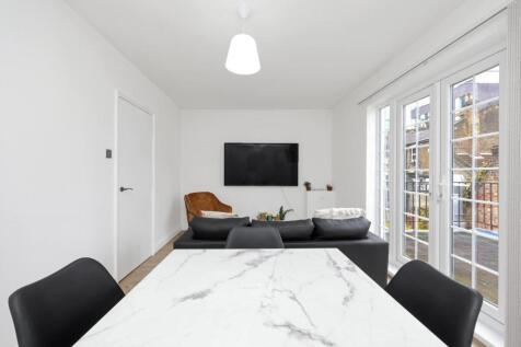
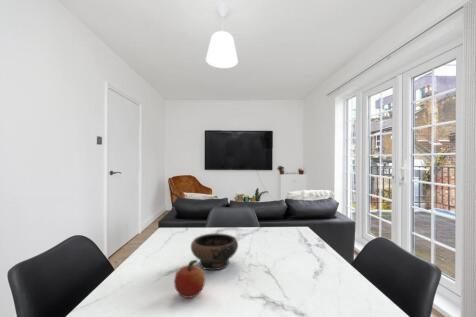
+ bowl (214, 251)
+ fruit (189, 278)
